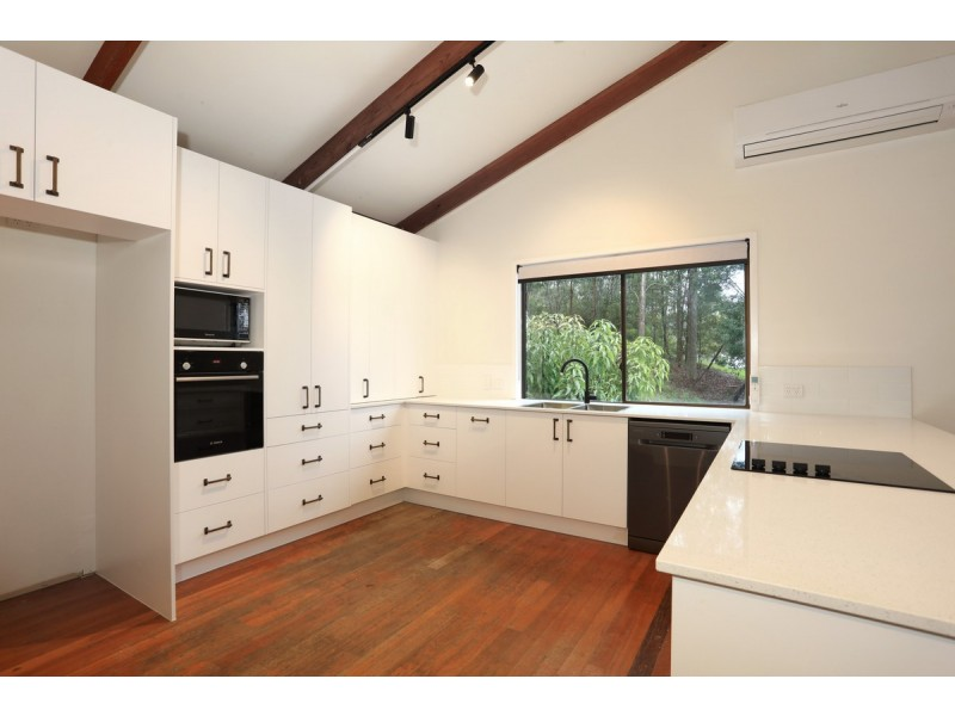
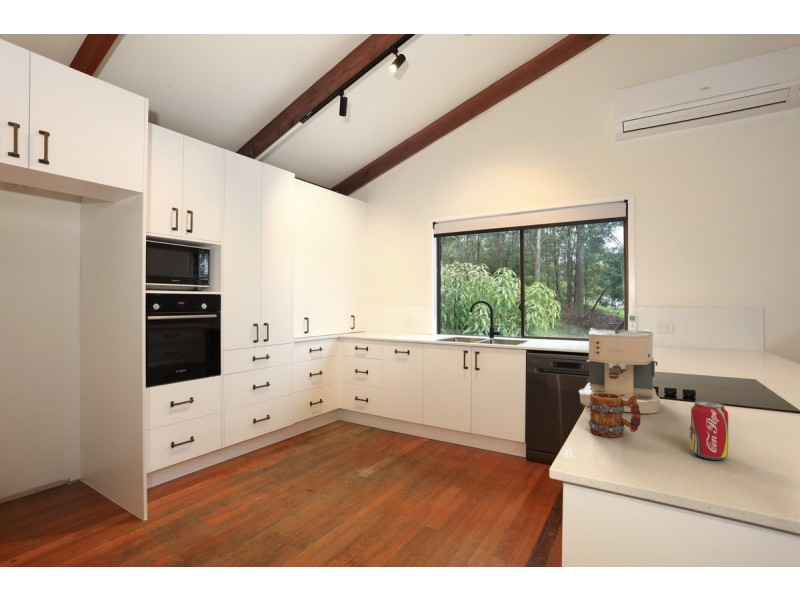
+ coffee maker (618, 366)
+ mug (613, 412)
+ soda can (708, 429)
